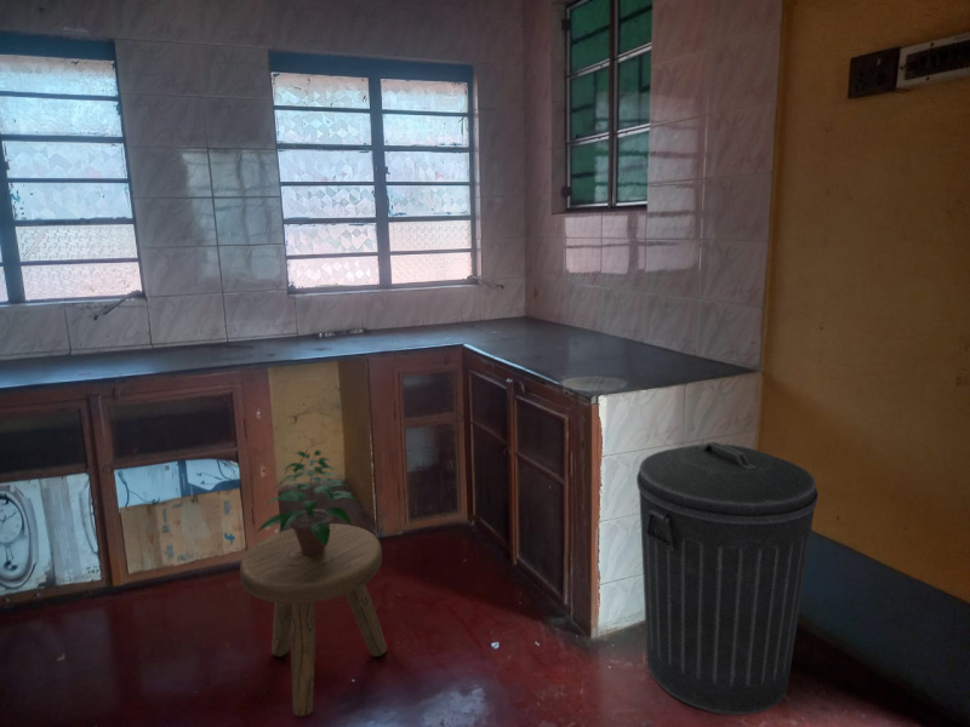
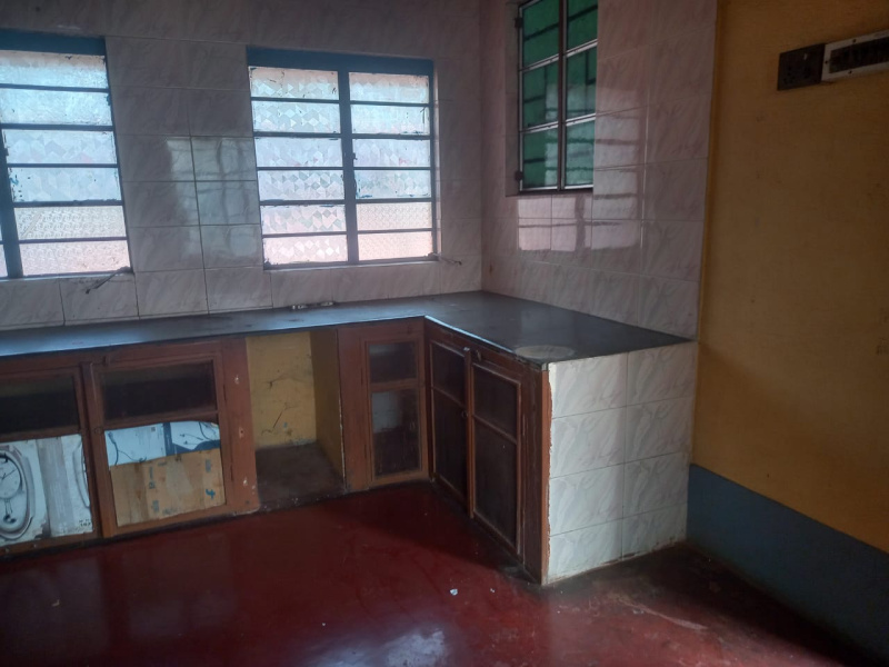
- trash can (719, 561)
- potted plant (308, 502)
- stool (313, 612)
